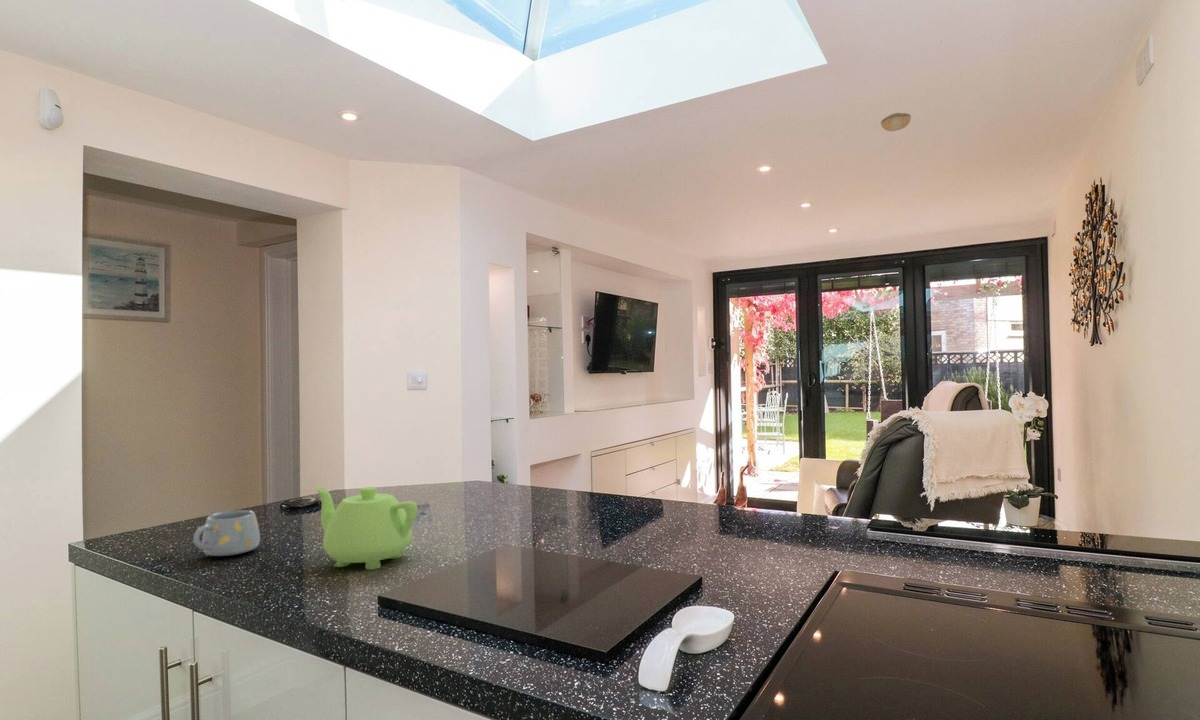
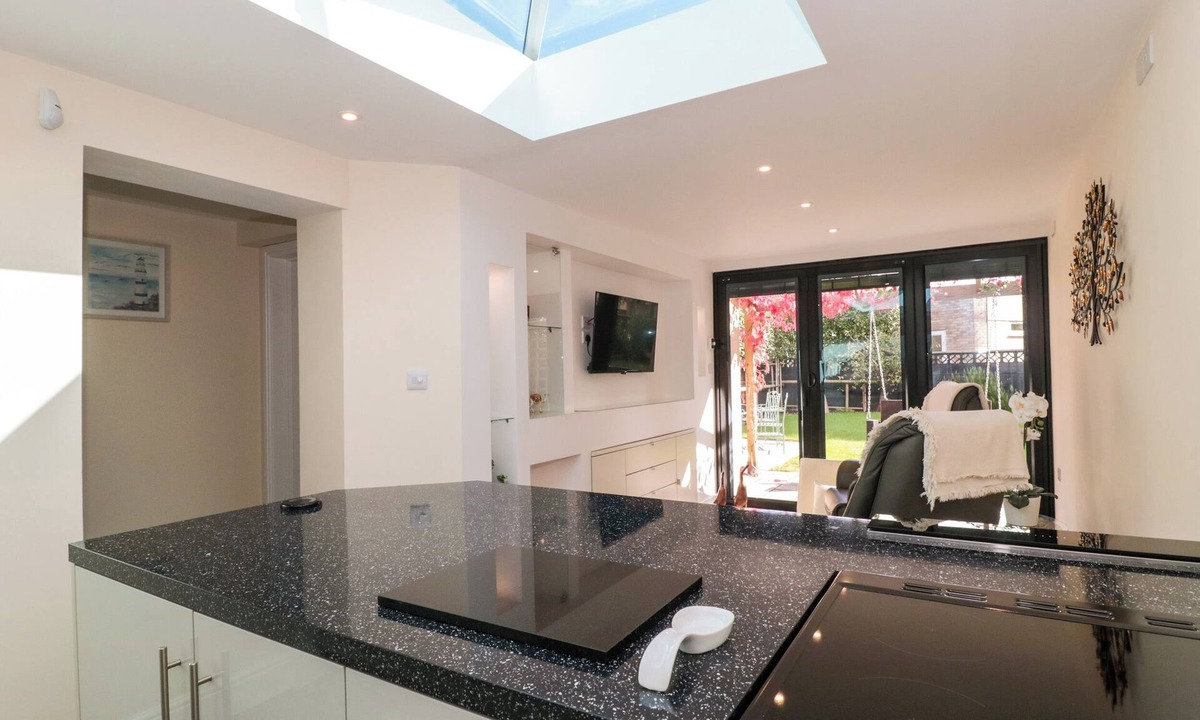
- smoke detector (895, 122)
- mug (224, 535)
- teapot (364, 523)
